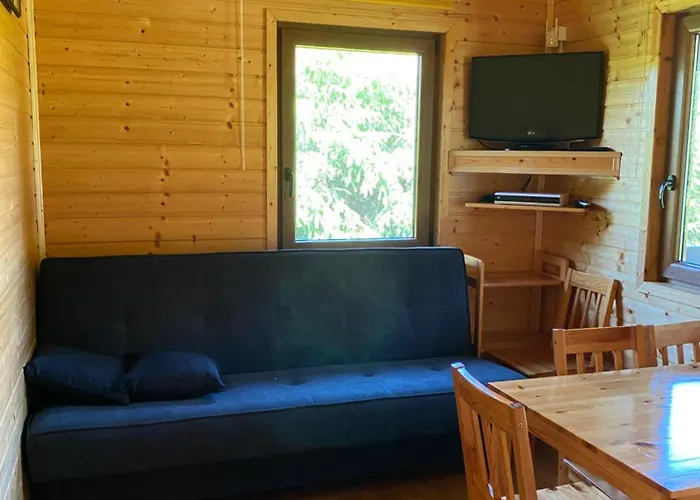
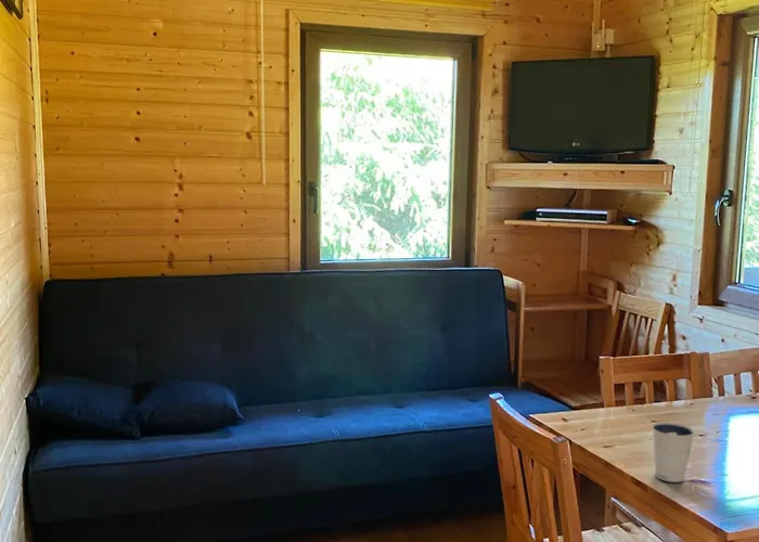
+ dixie cup (671, 453)
